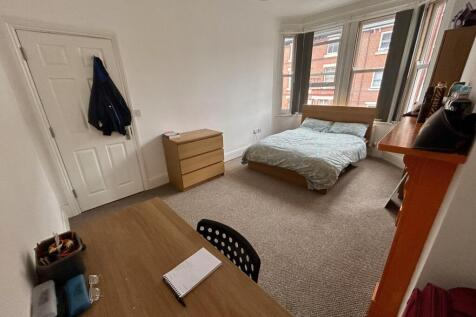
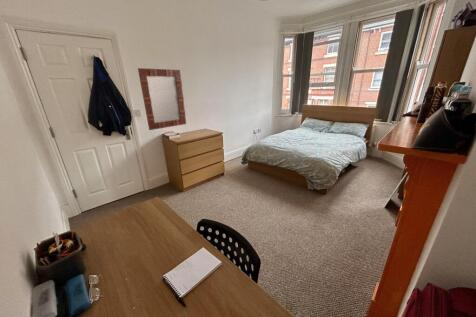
+ home mirror (164, 99)
